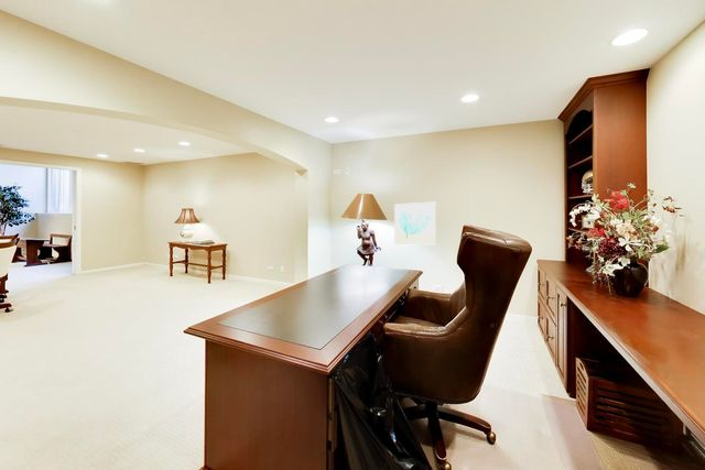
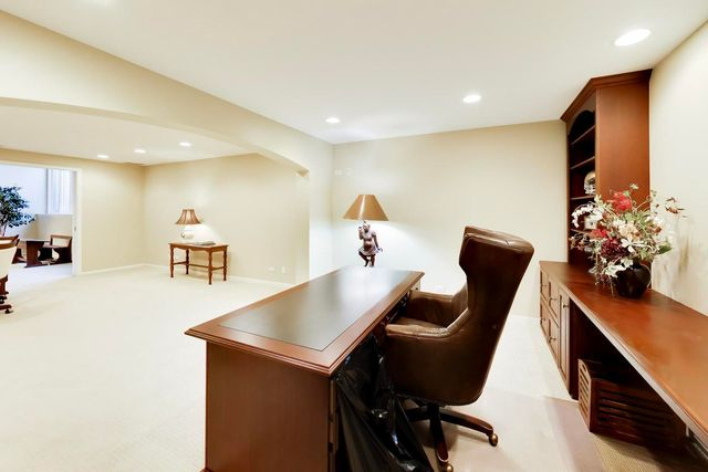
- wall art (414, 223)
